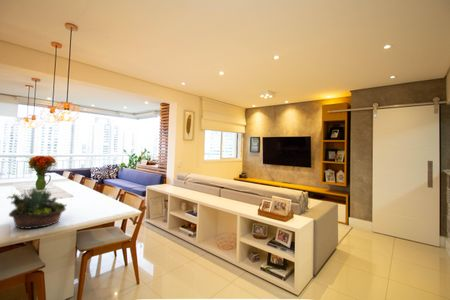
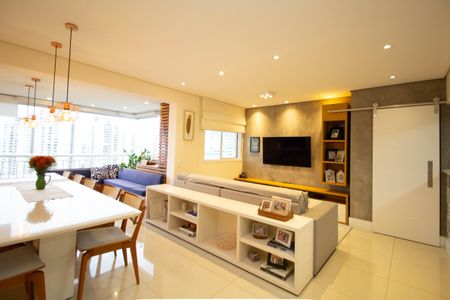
- succulent planter (39, 203)
